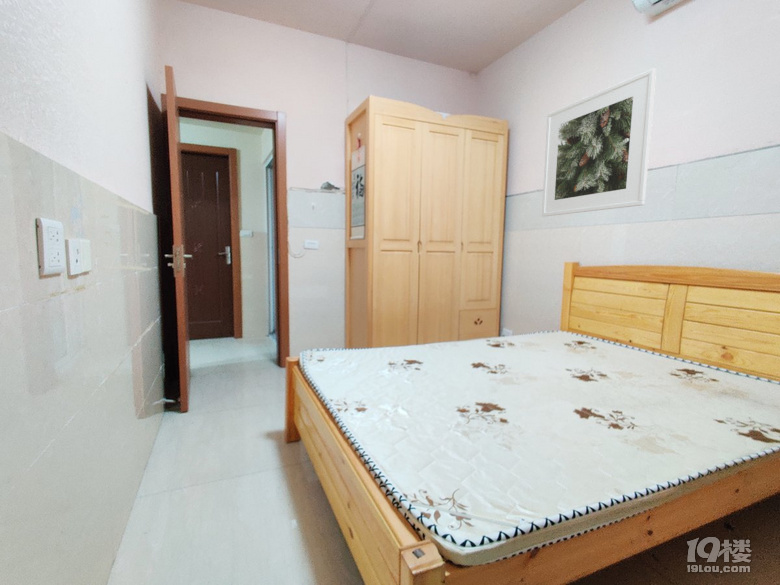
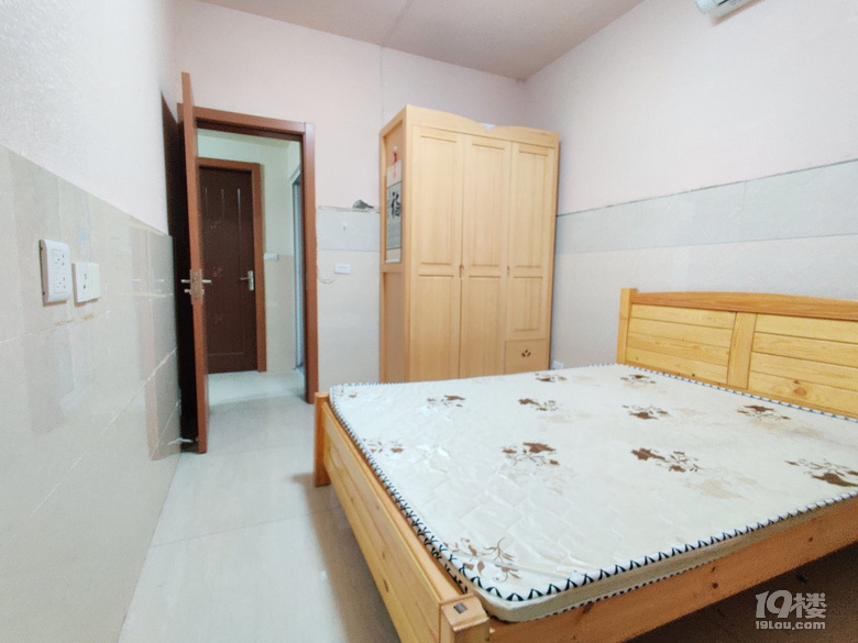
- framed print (590, 153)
